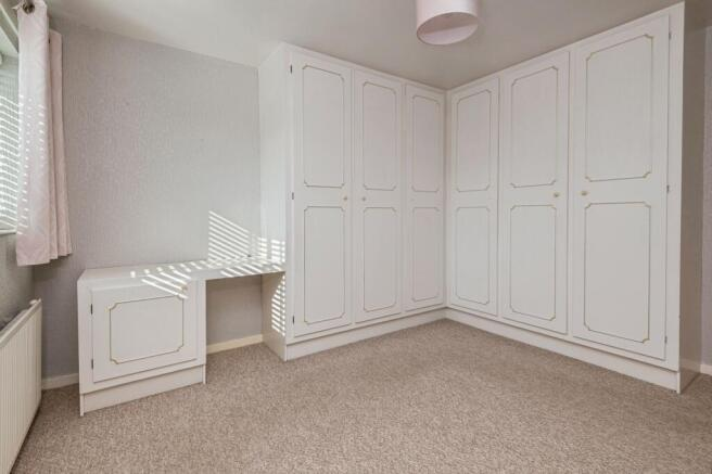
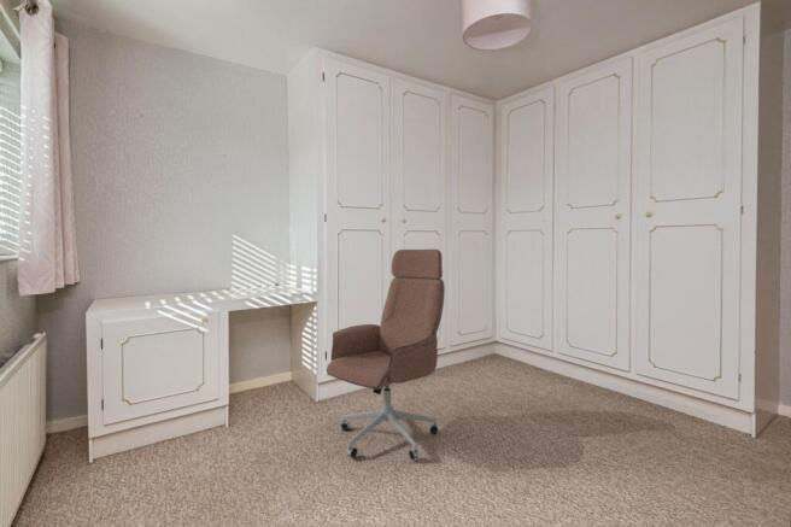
+ office chair (389, 342)
